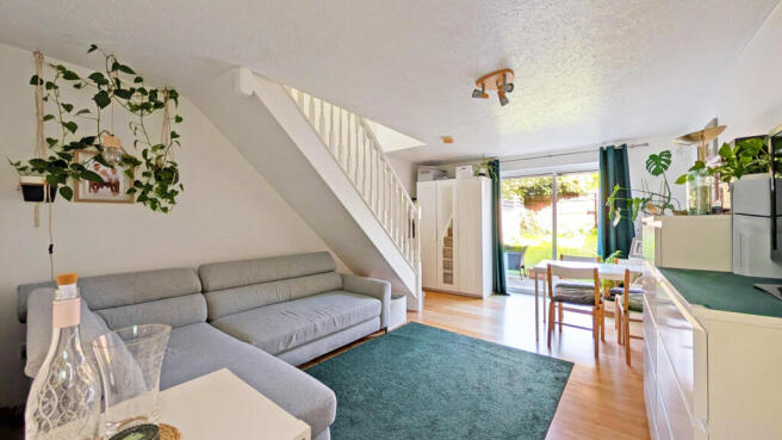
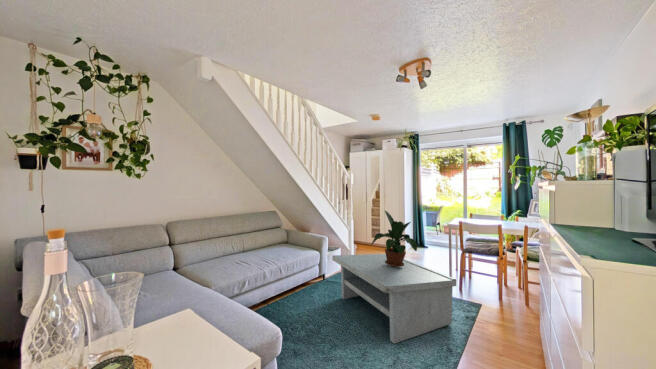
+ coffee table (388, 286)
+ potted plant (394, 237)
